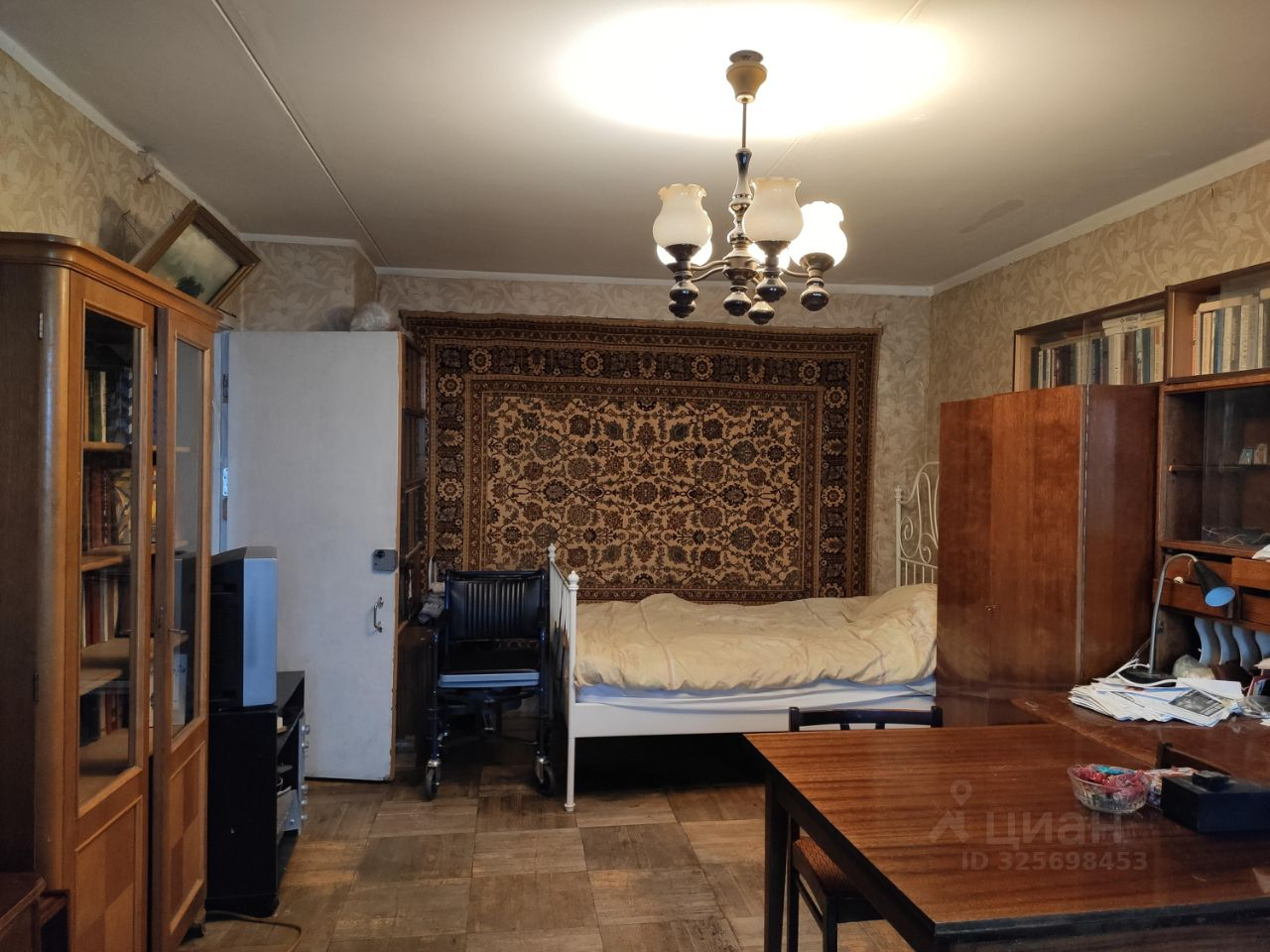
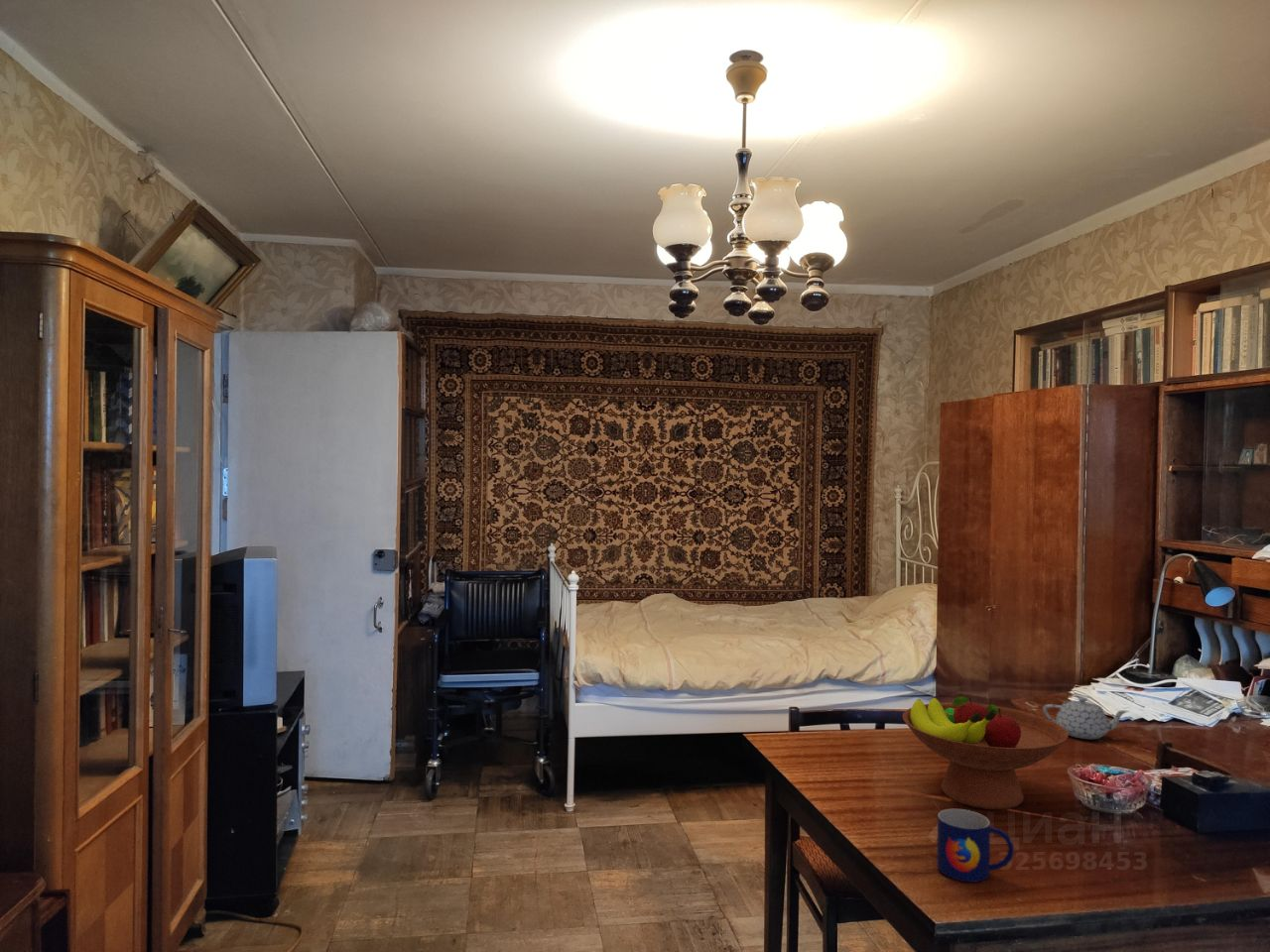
+ fruit bowl (982, 745)
+ teapot (1084, 716)
+ mug (974, 846)
